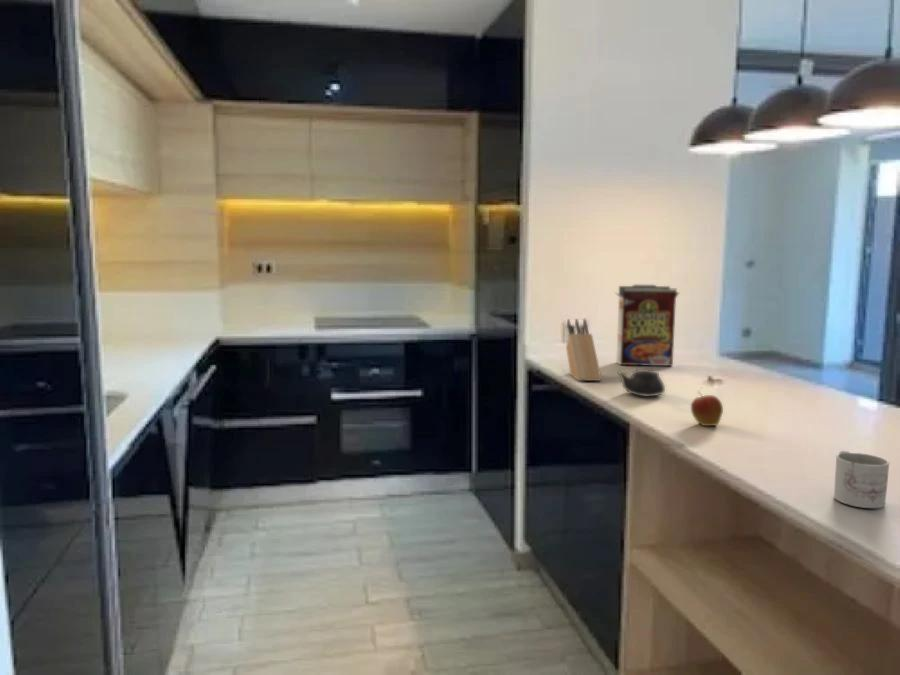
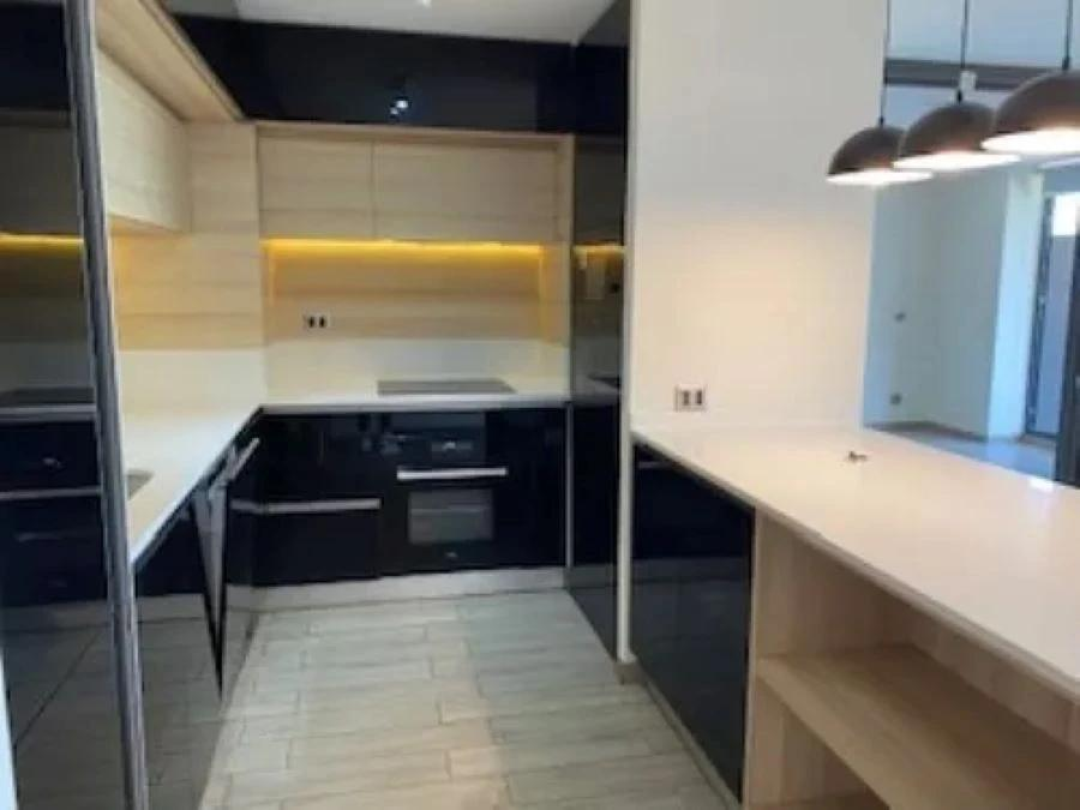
- mug (856, 477)
- cereal box (645, 324)
- apple (706, 408)
- knife block (582, 348)
- teapot (643, 381)
